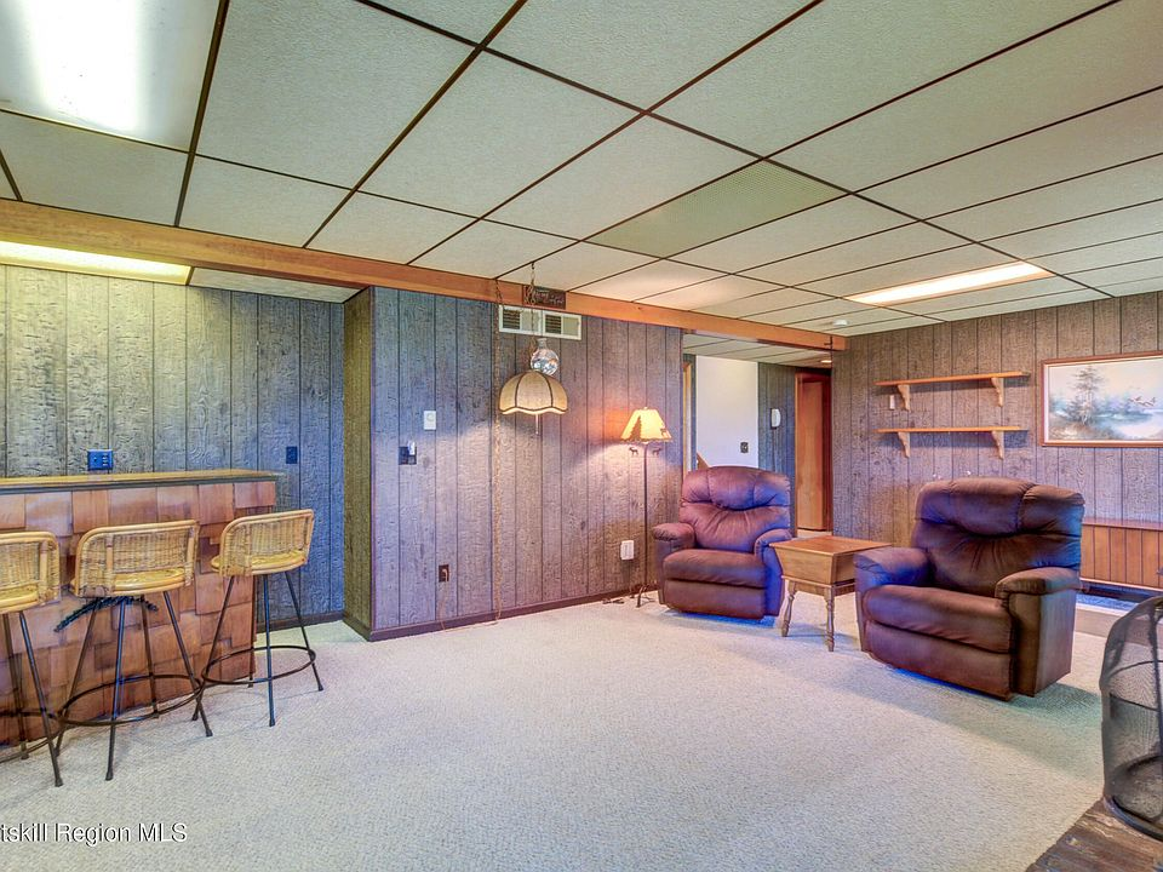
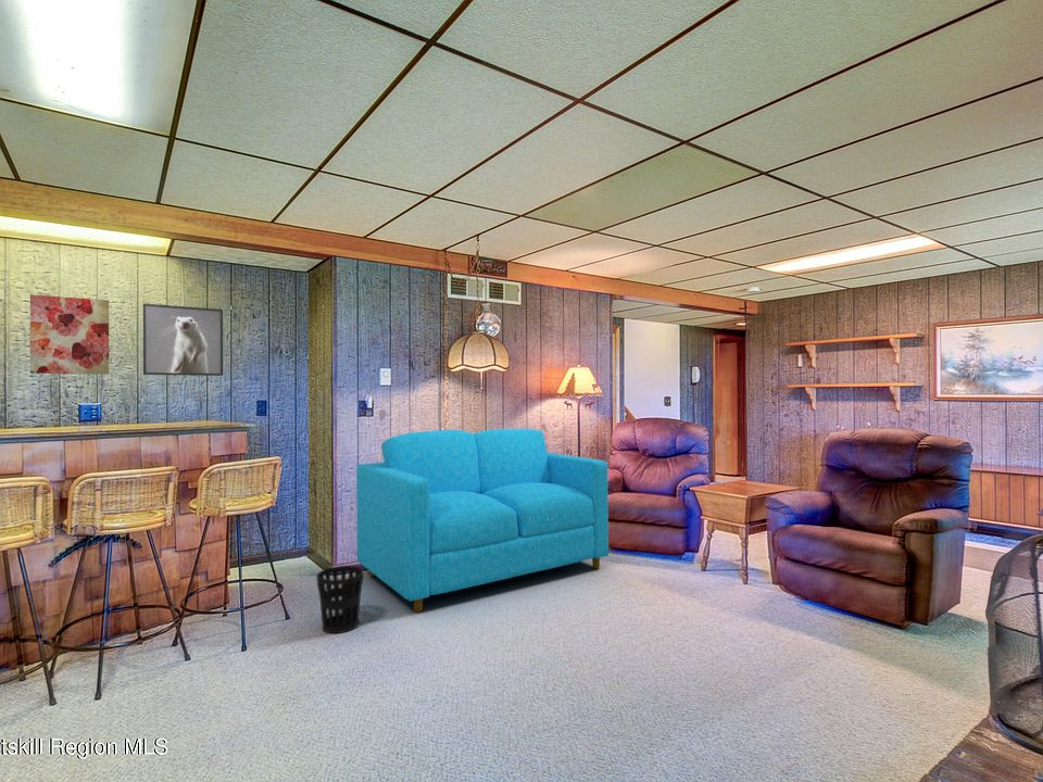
+ sofa (483, 500)
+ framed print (184, 340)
+ wall art (71, 336)
+ wastebasket (340, 600)
